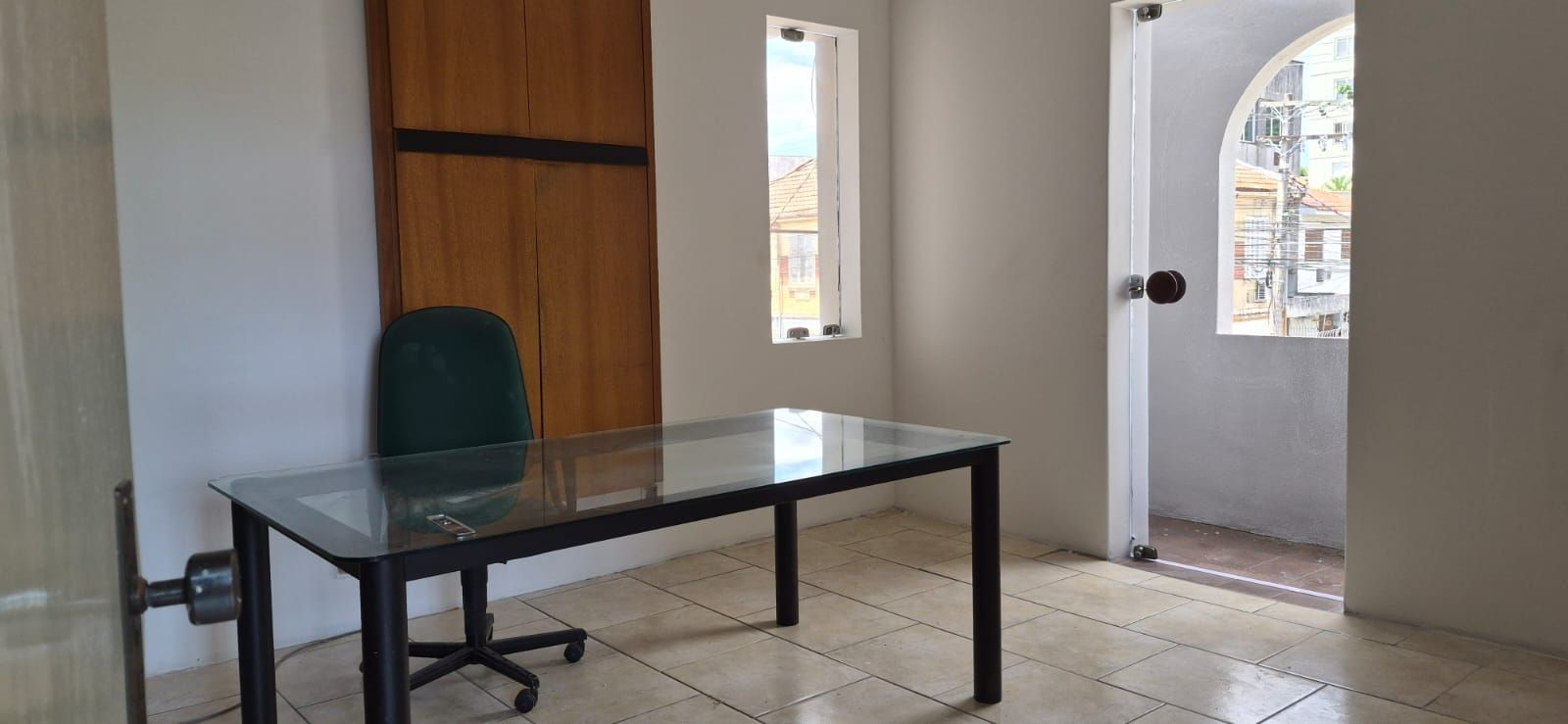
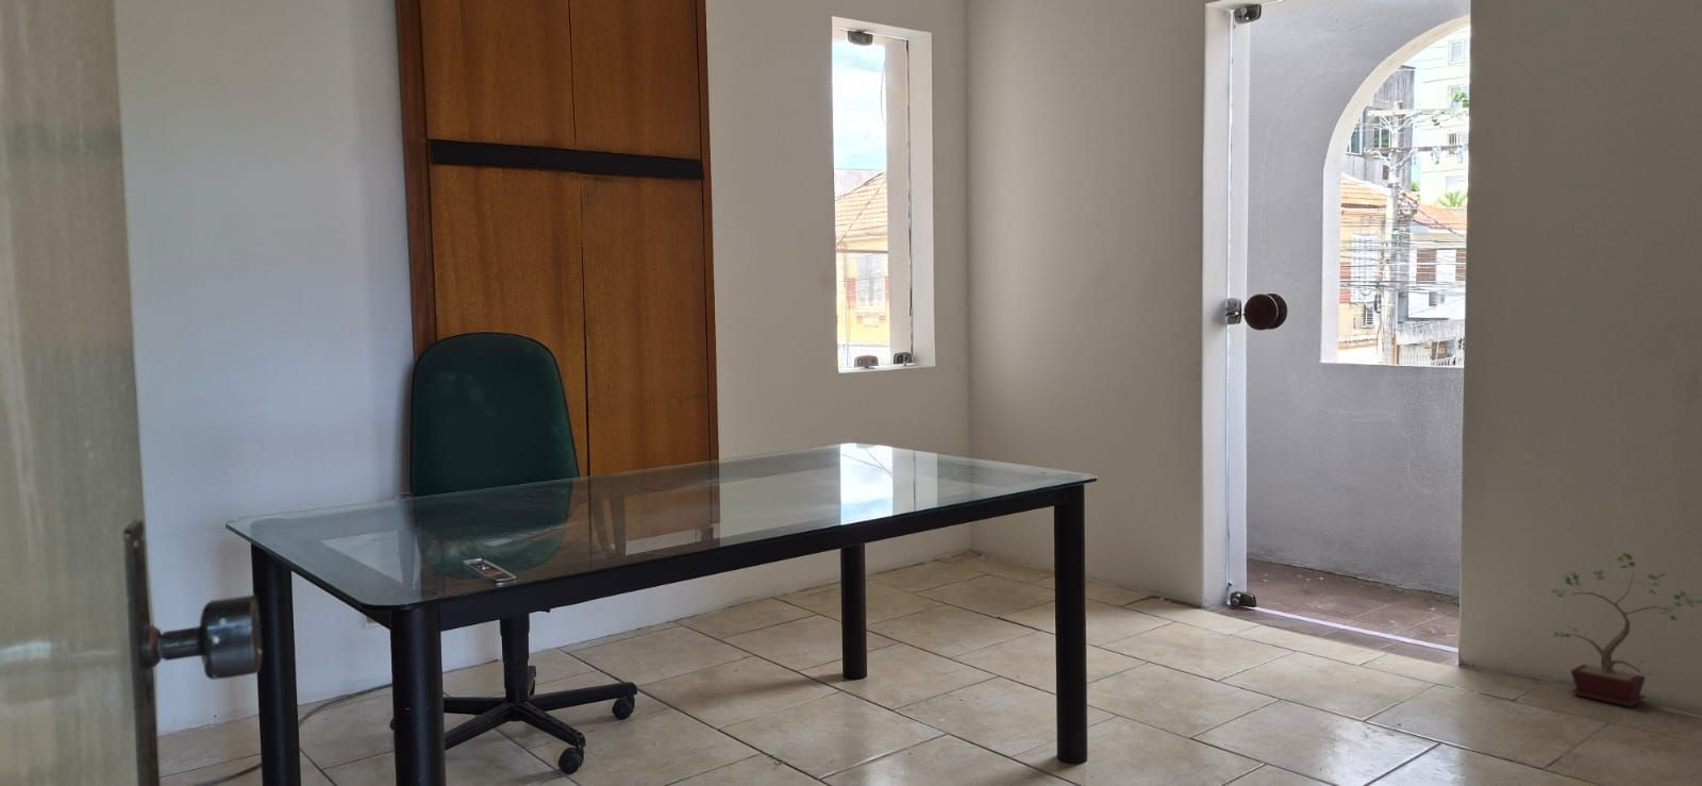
+ potted plant (1624, 629)
